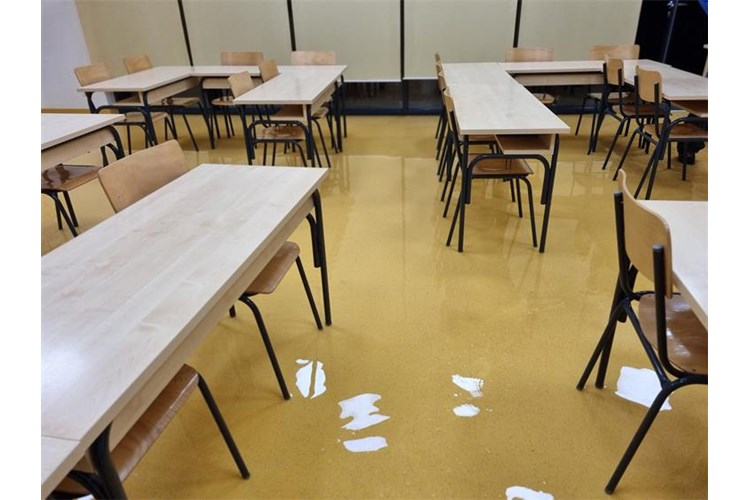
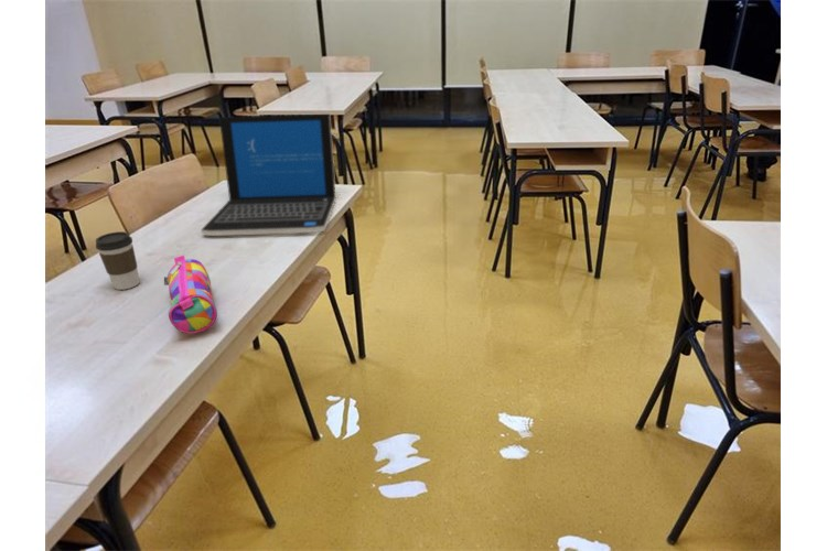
+ pencil case (190, 293)
+ coffee cup (119, 261)
+ laptop (269, 171)
